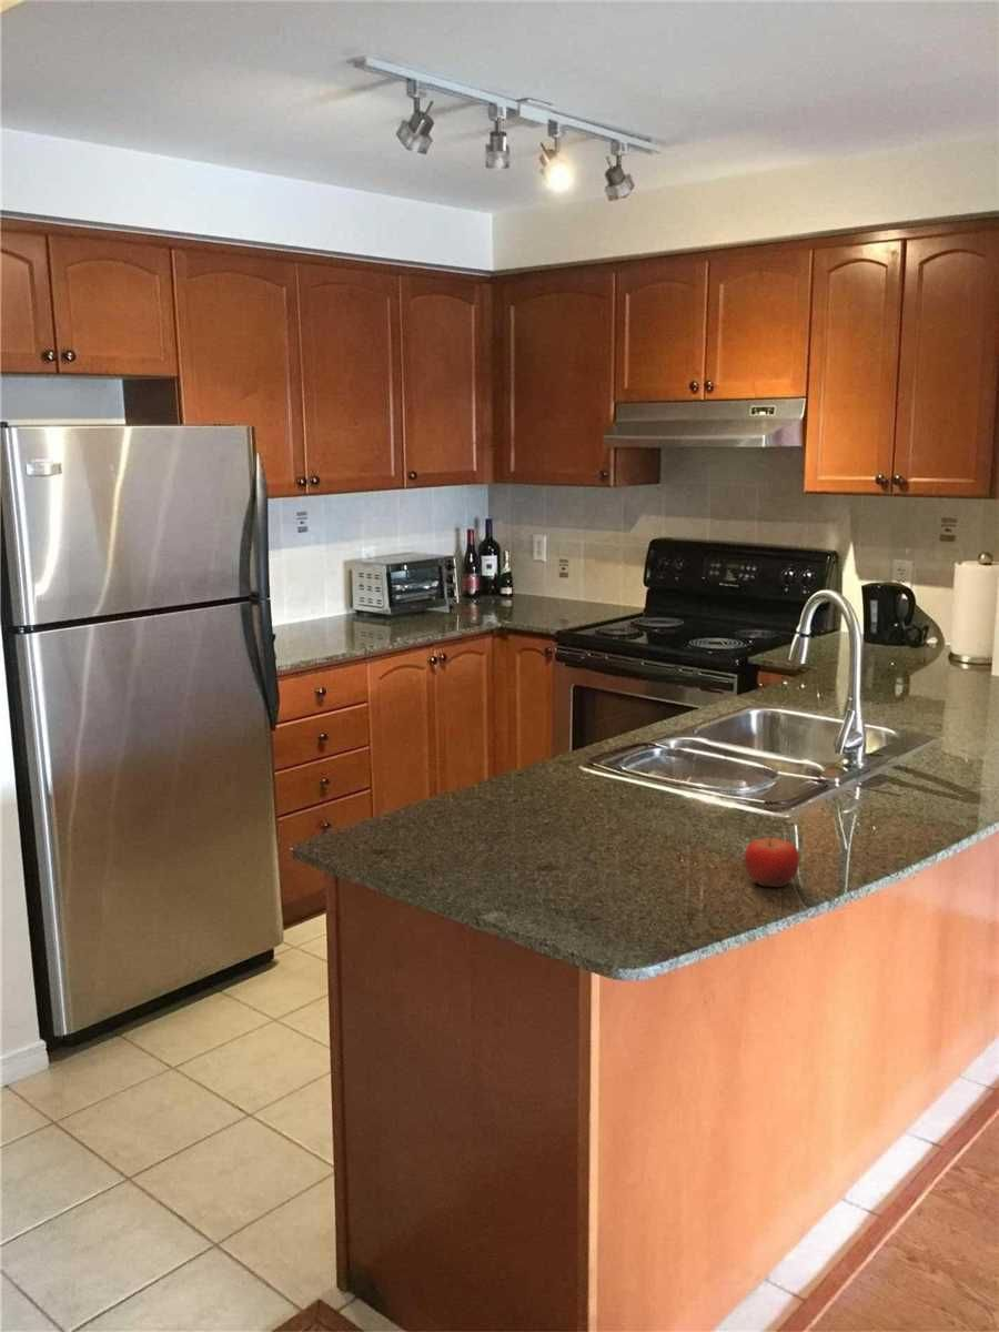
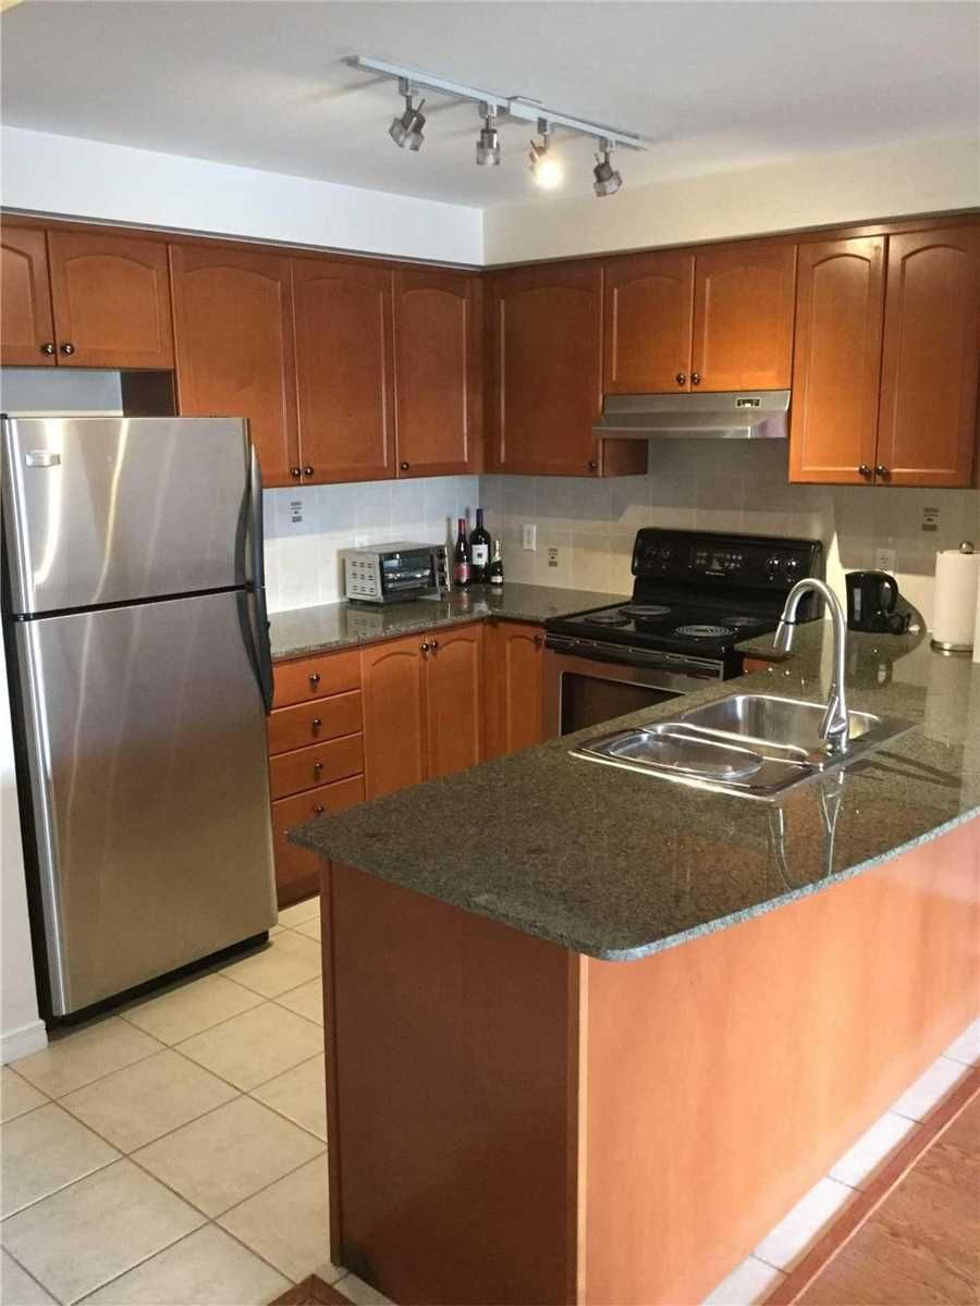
- fruit (771, 858)
